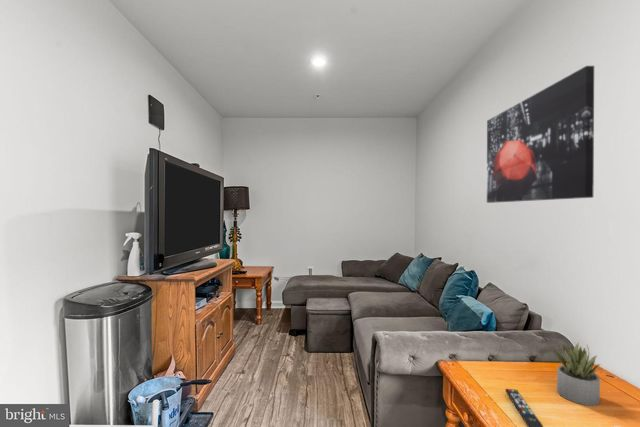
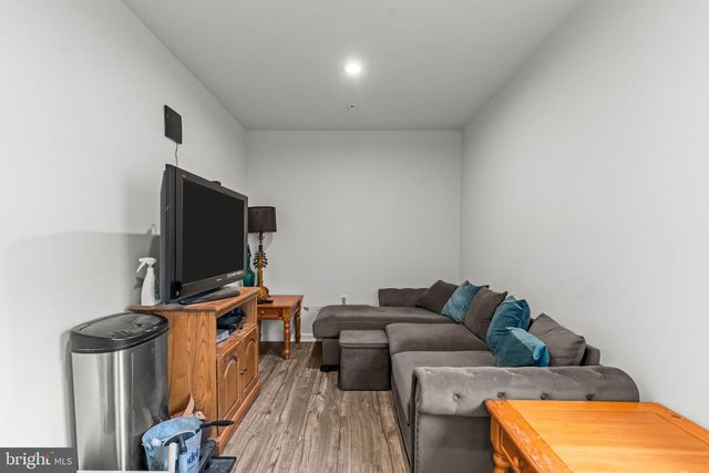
- remote control (523, 408)
- wall art (527, 150)
- succulent plant (577, 369)
